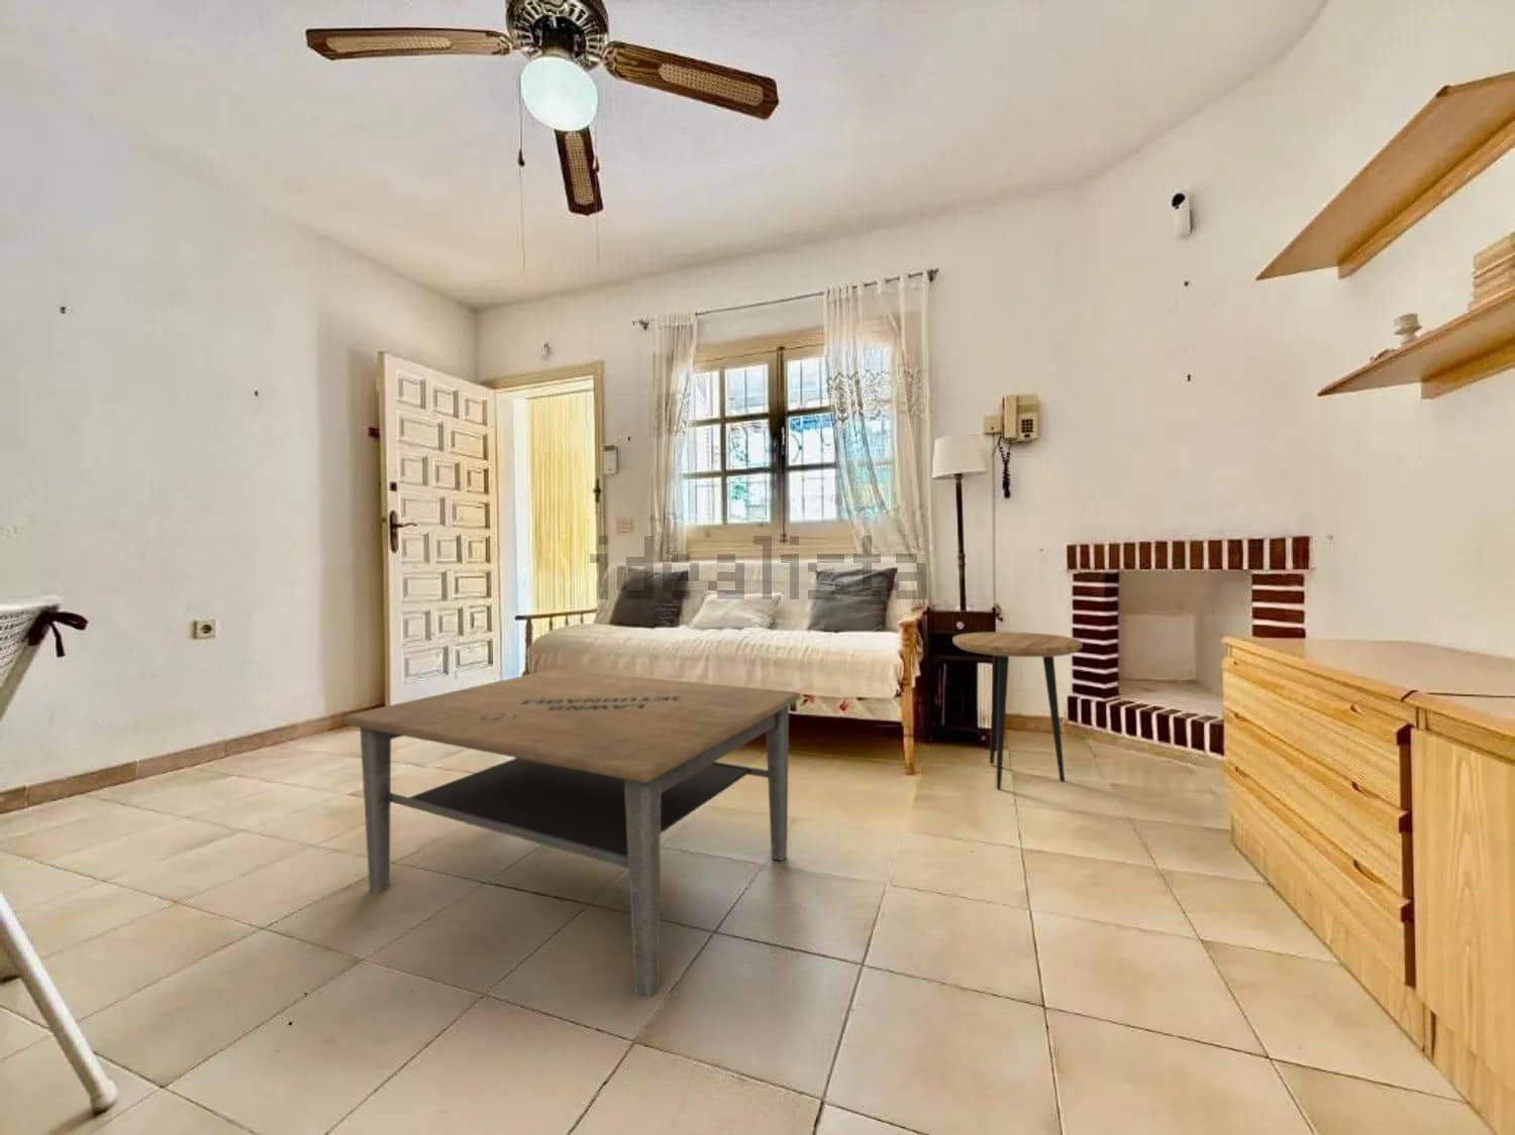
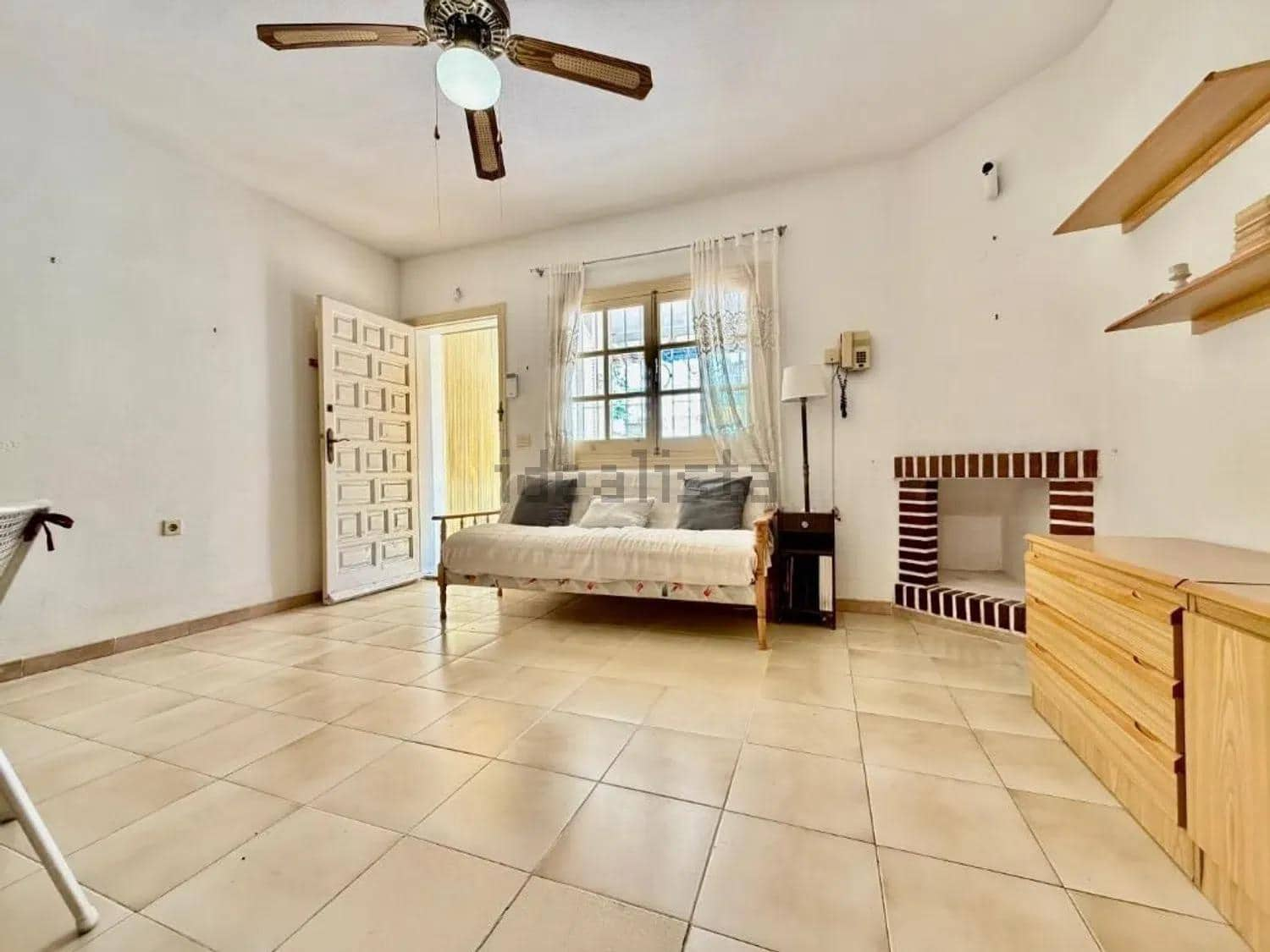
- side table (1004, 708)
- coffee table (586, 787)
